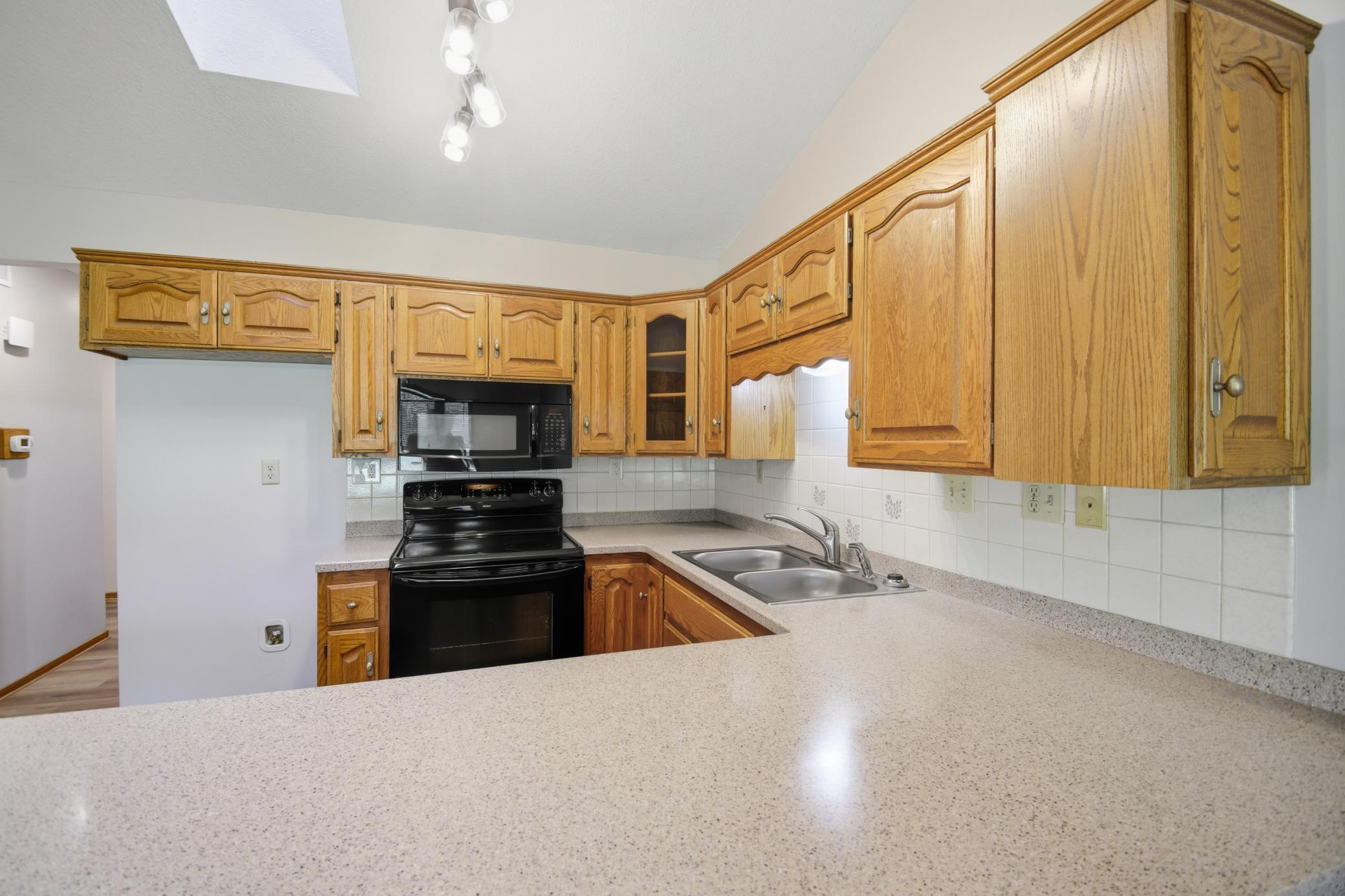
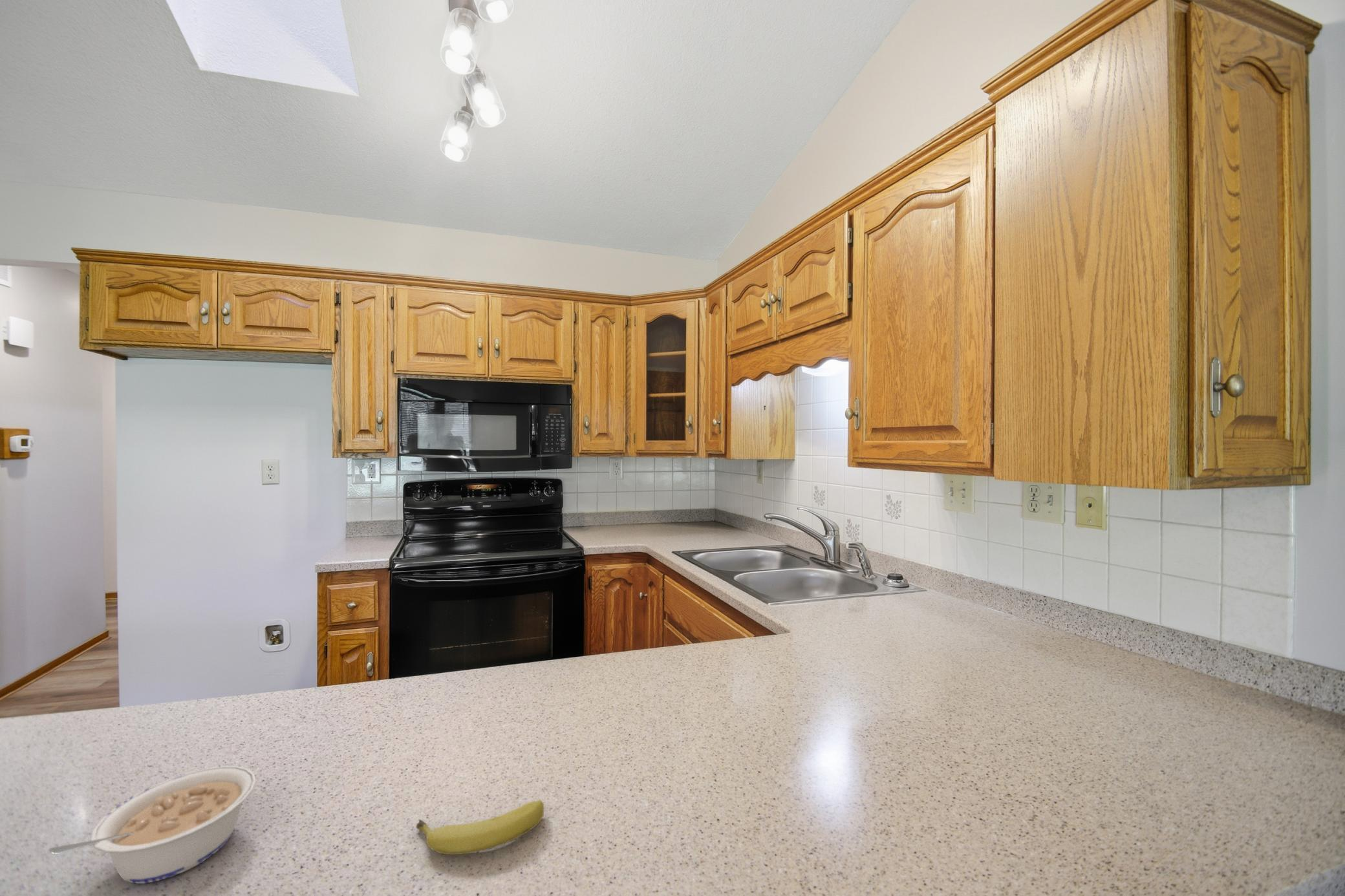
+ legume (176, 825)
+ fruit (480, 824)
